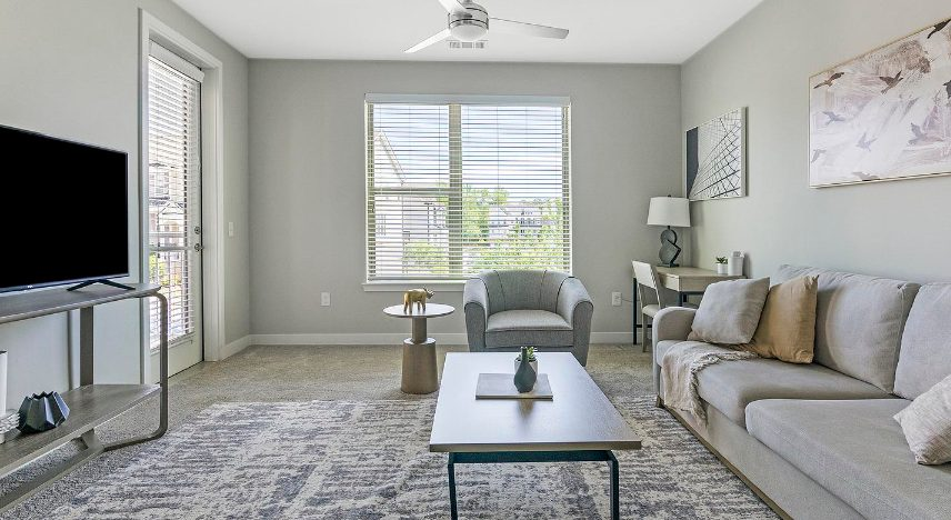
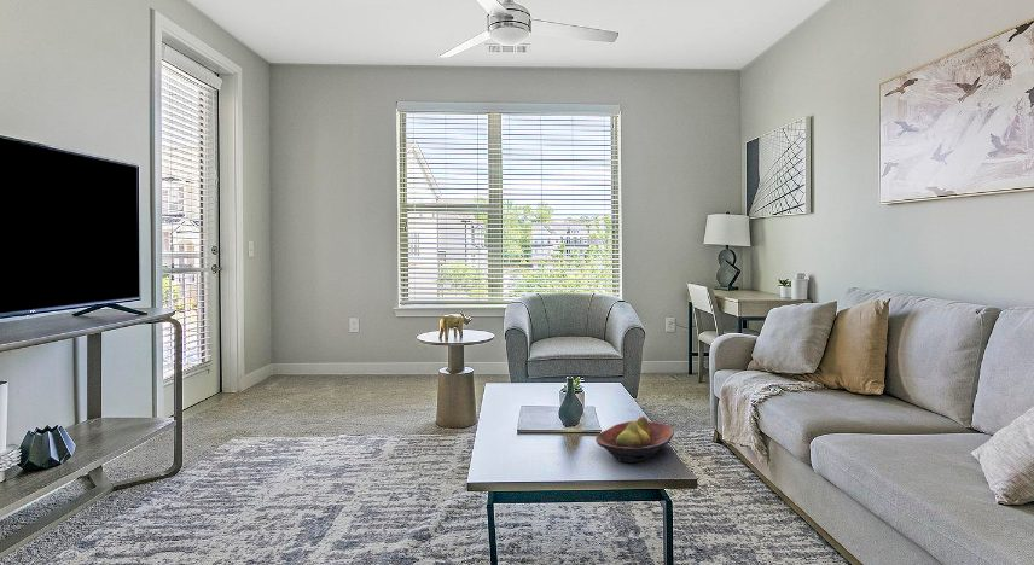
+ fruit bowl (635, 435)
